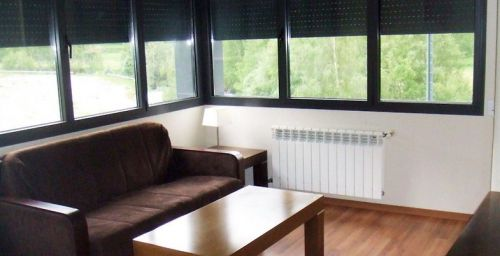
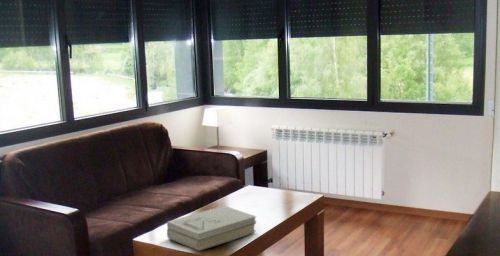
+ books (212, 226)
